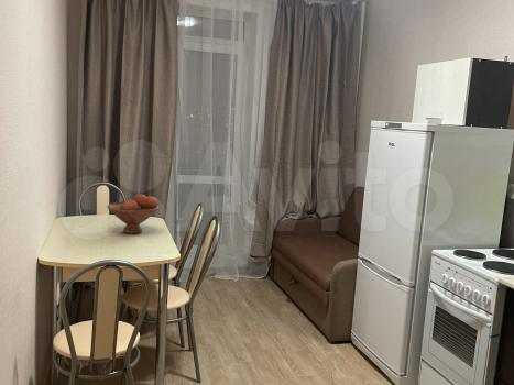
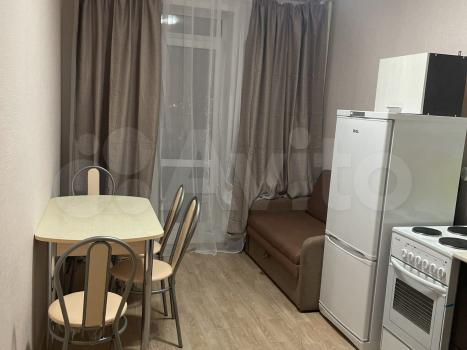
- fruit bowl (132, 213)
